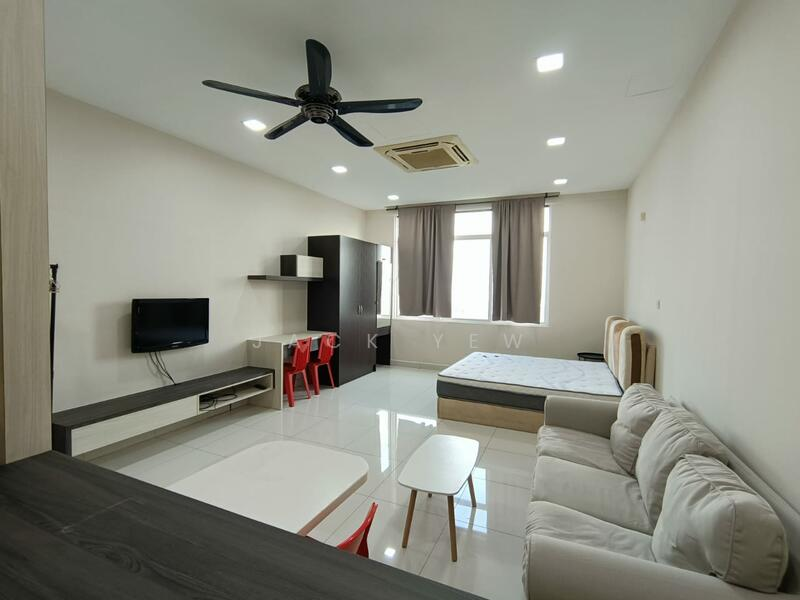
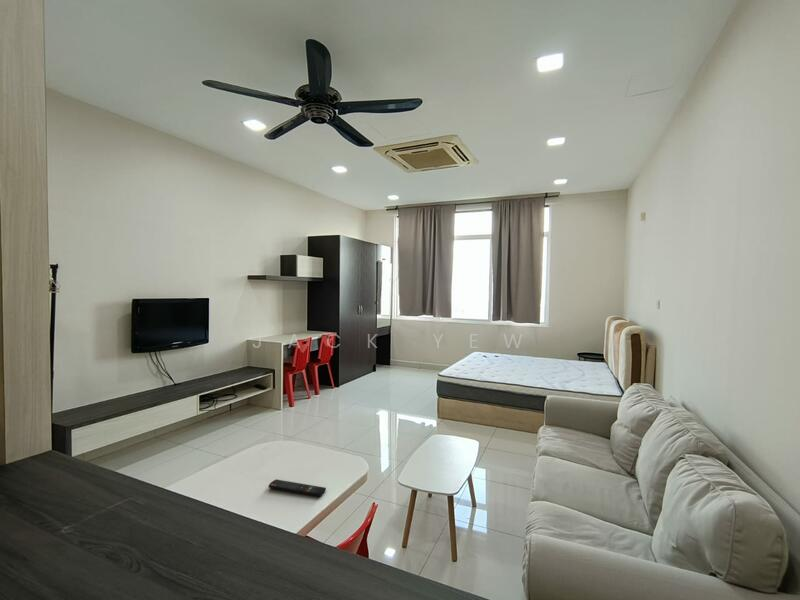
+ remote control (296, 488)
